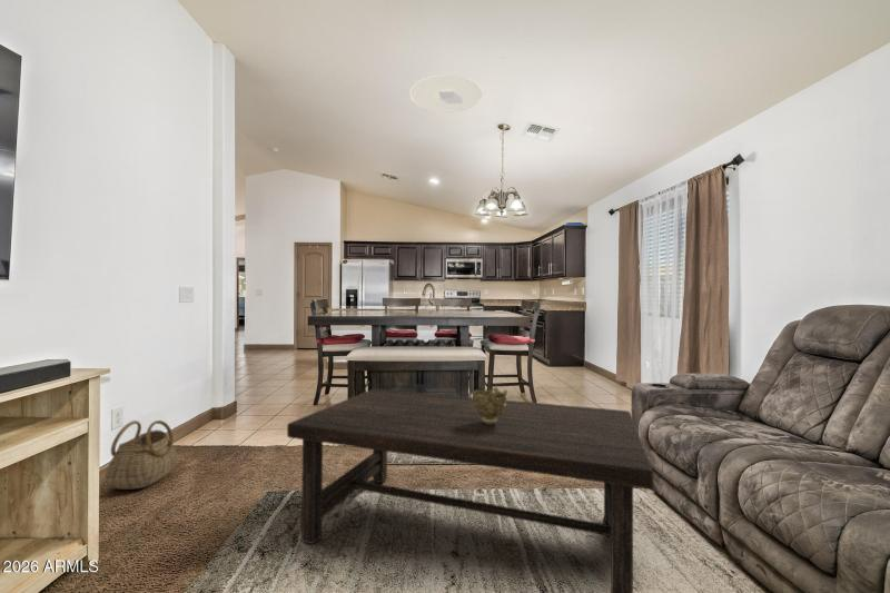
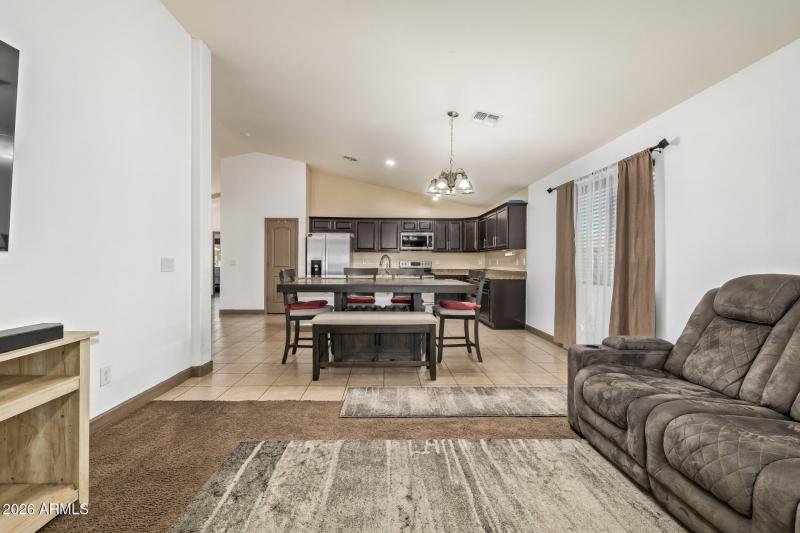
- basket (142, 451)
- decorative bowl (490, 406)
- coffee table (469, 463)
- ceiling light (446, 91)
